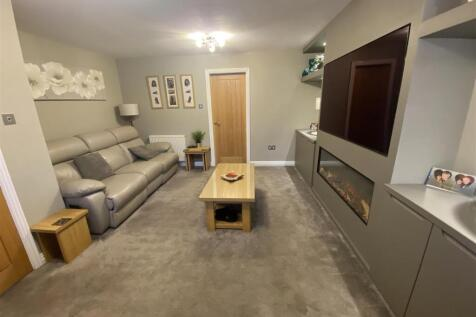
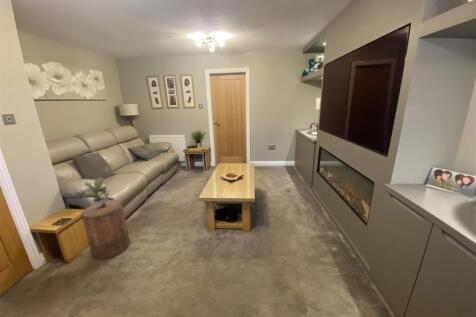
+ stool (107, 228)
+ potted plant (94, 194)
